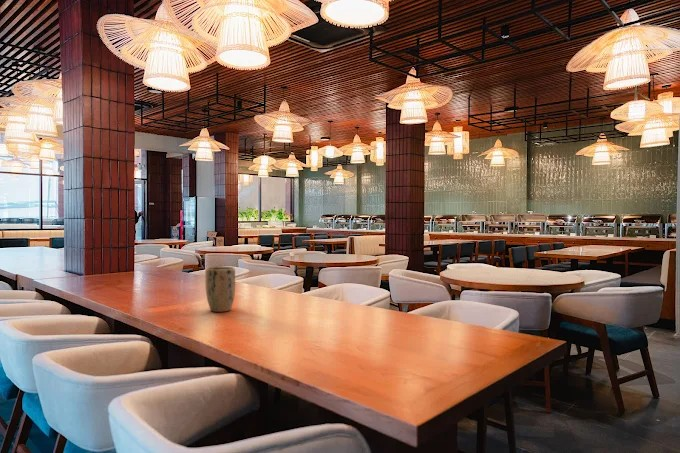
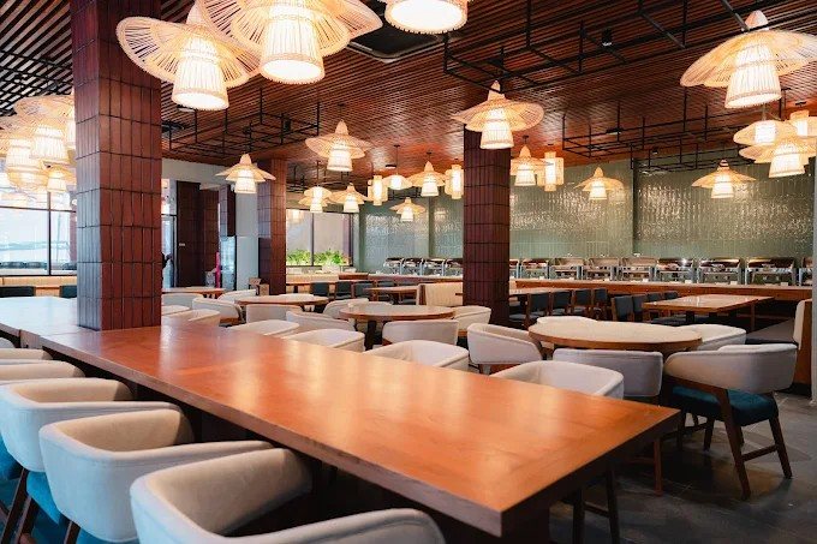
- plant pot (220, 288)
